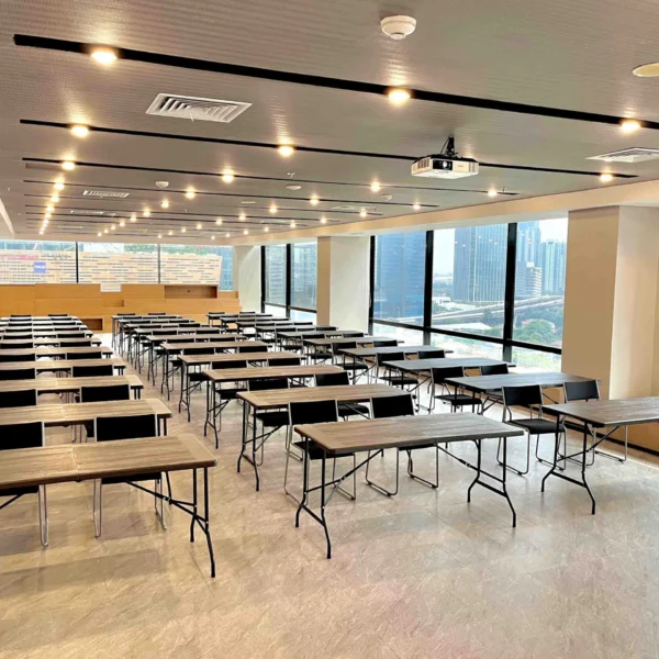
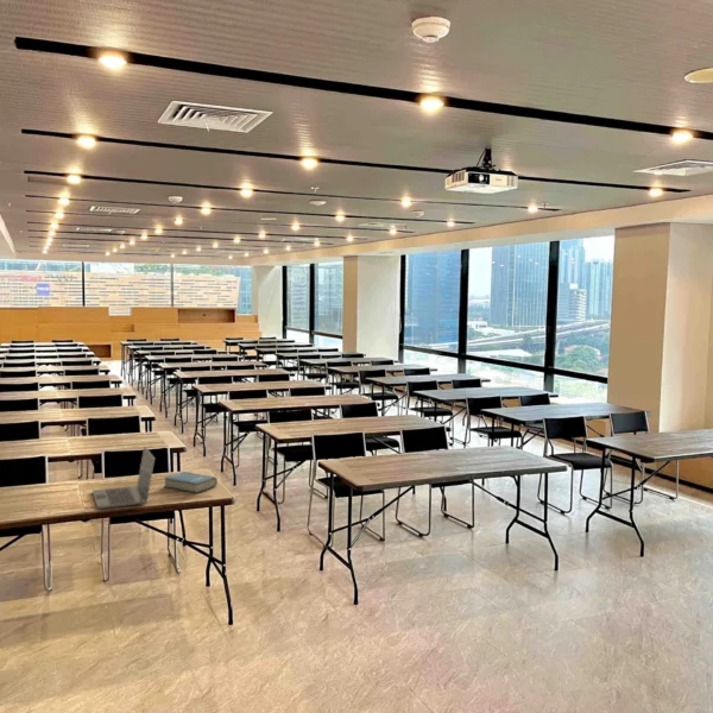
+ laptop (127, 486)
+ hardback book (190, 481)
